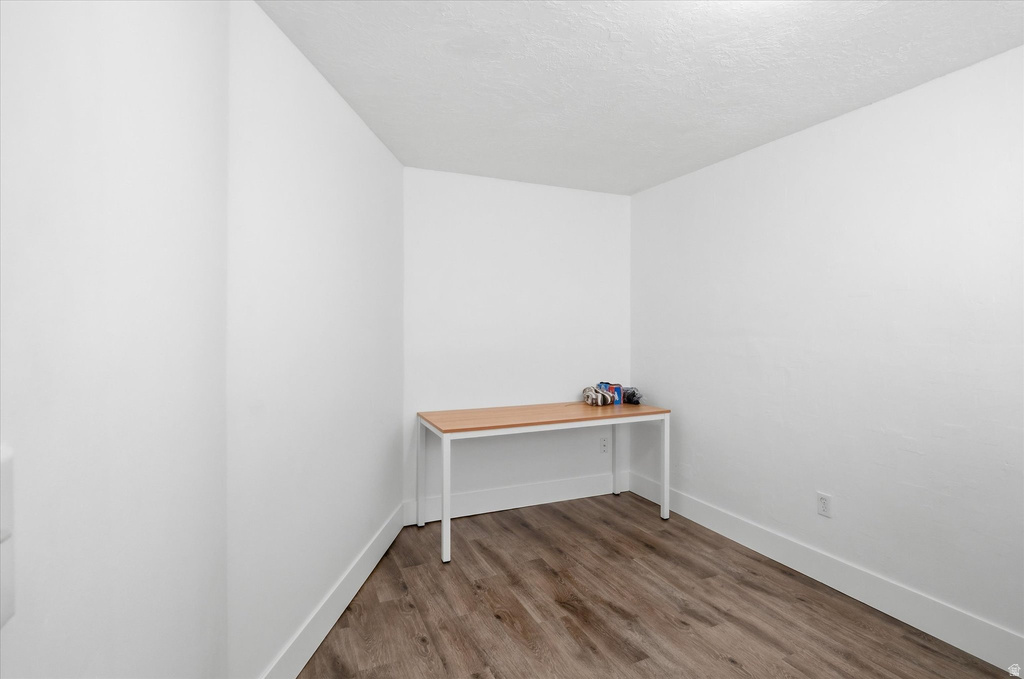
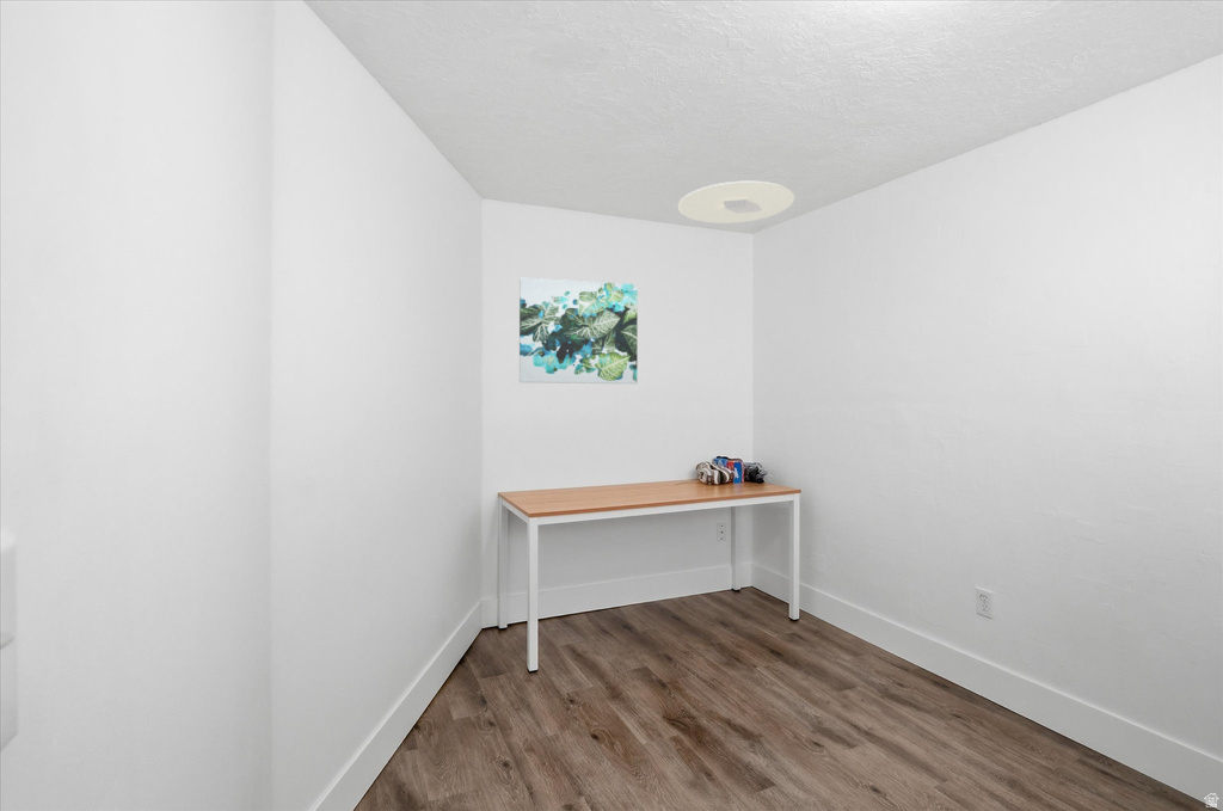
+ wall art (579, 332)
+ ceiling light (735, 198)
